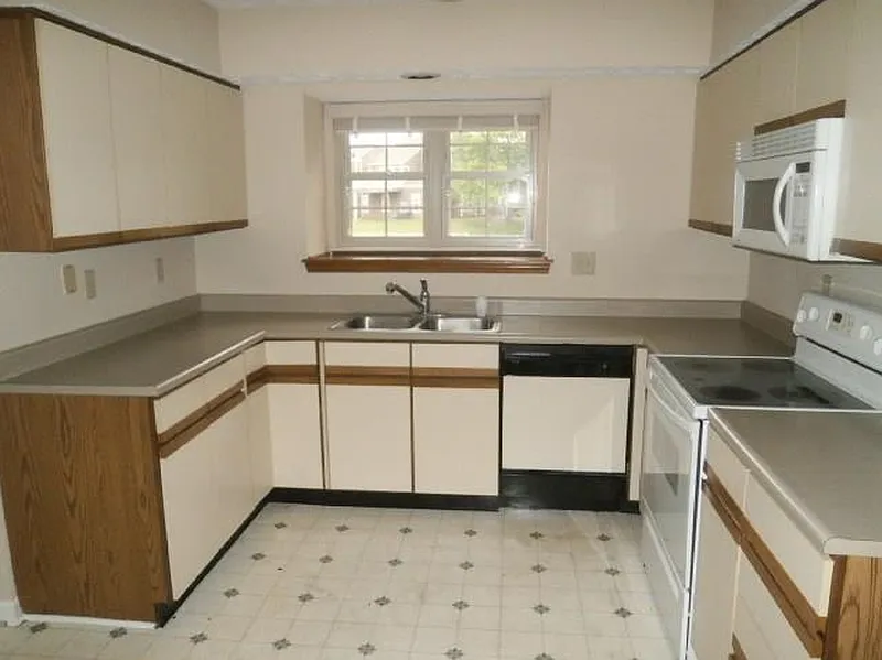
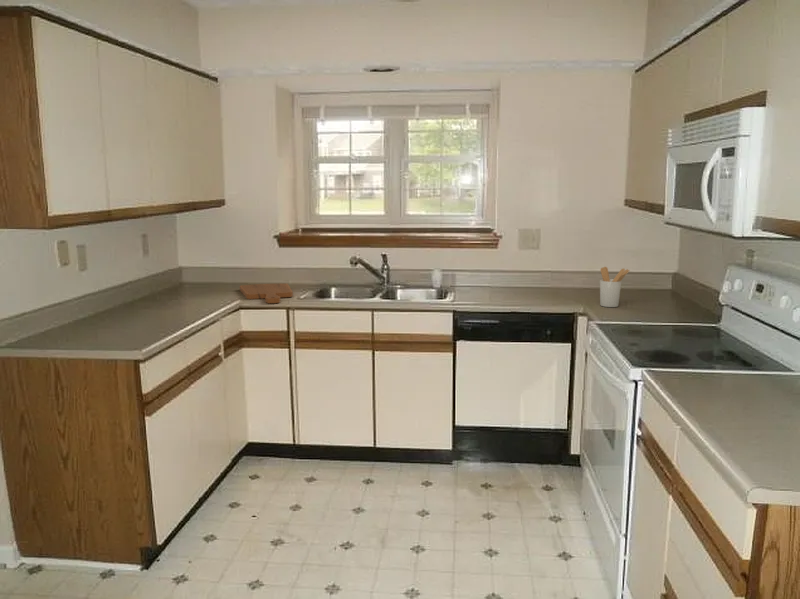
+ cutting board (267, 291)
+ utensil holder (614, 286)
